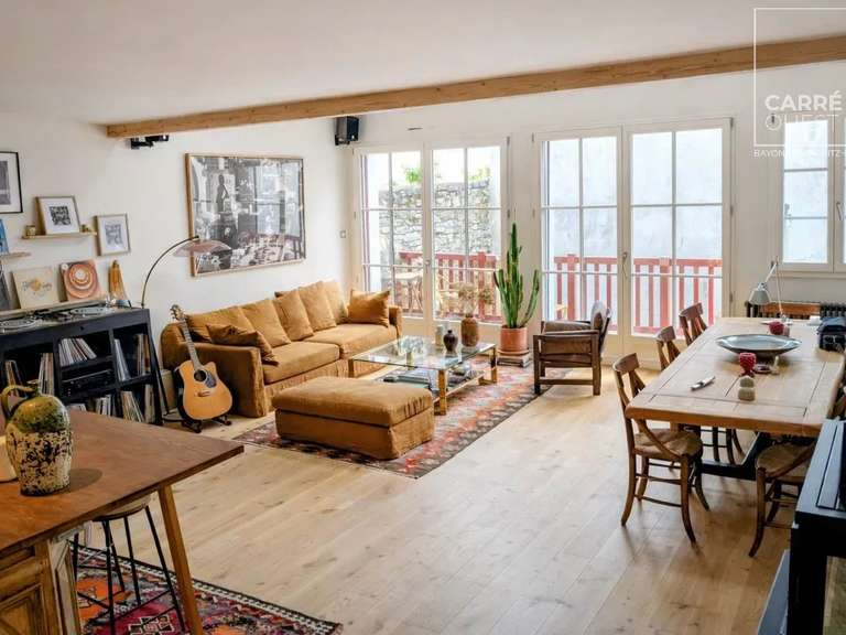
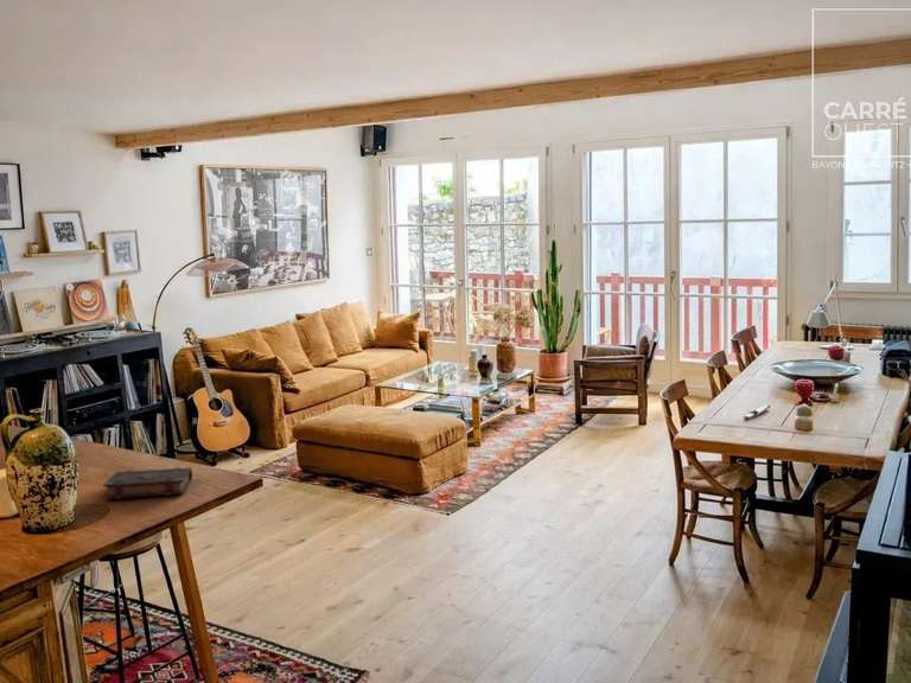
+ book (149, 481)
